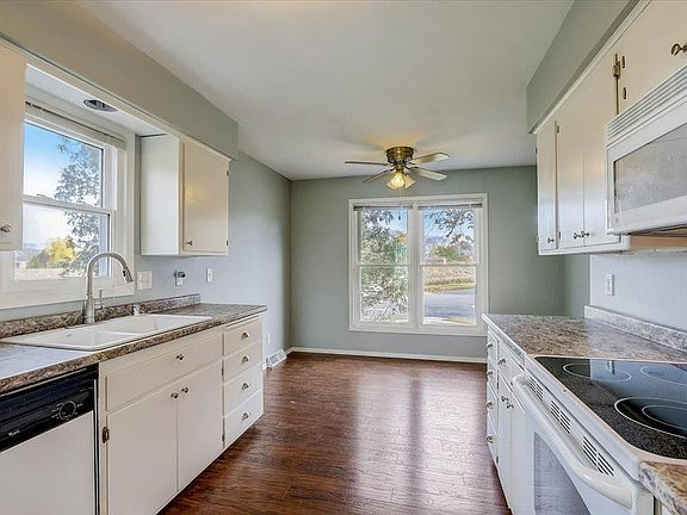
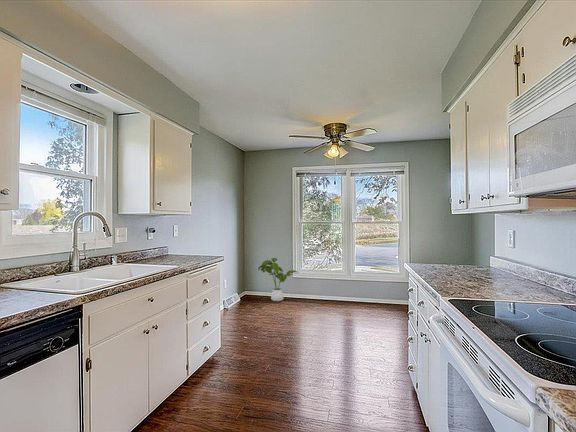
+ house plant (275, 279)
